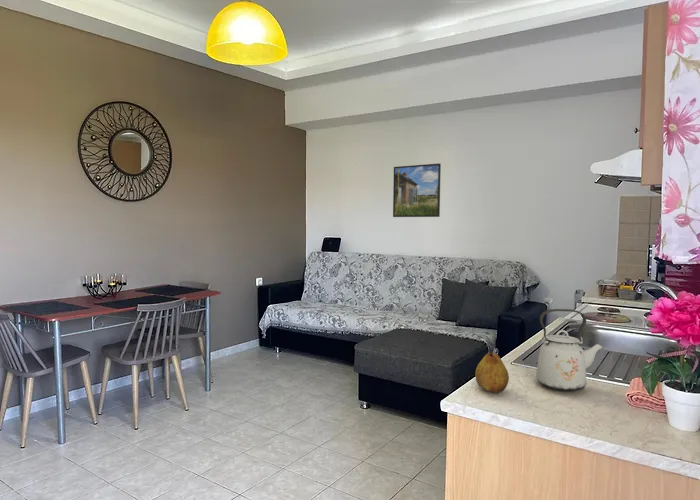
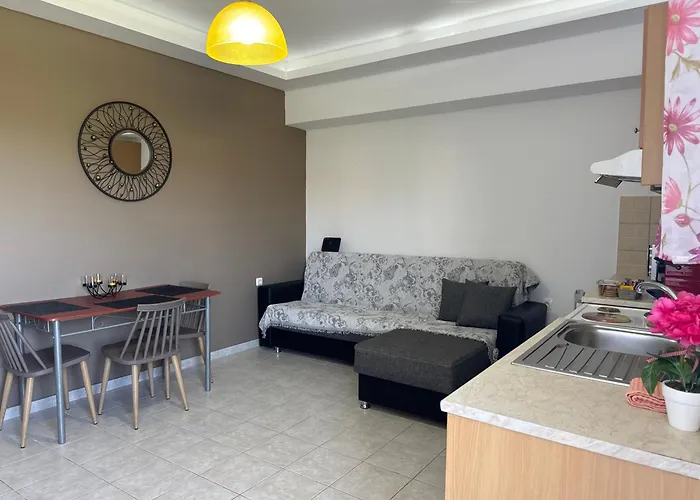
- kettle (570, 348)
- fruit (492, 368)
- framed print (416, 191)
